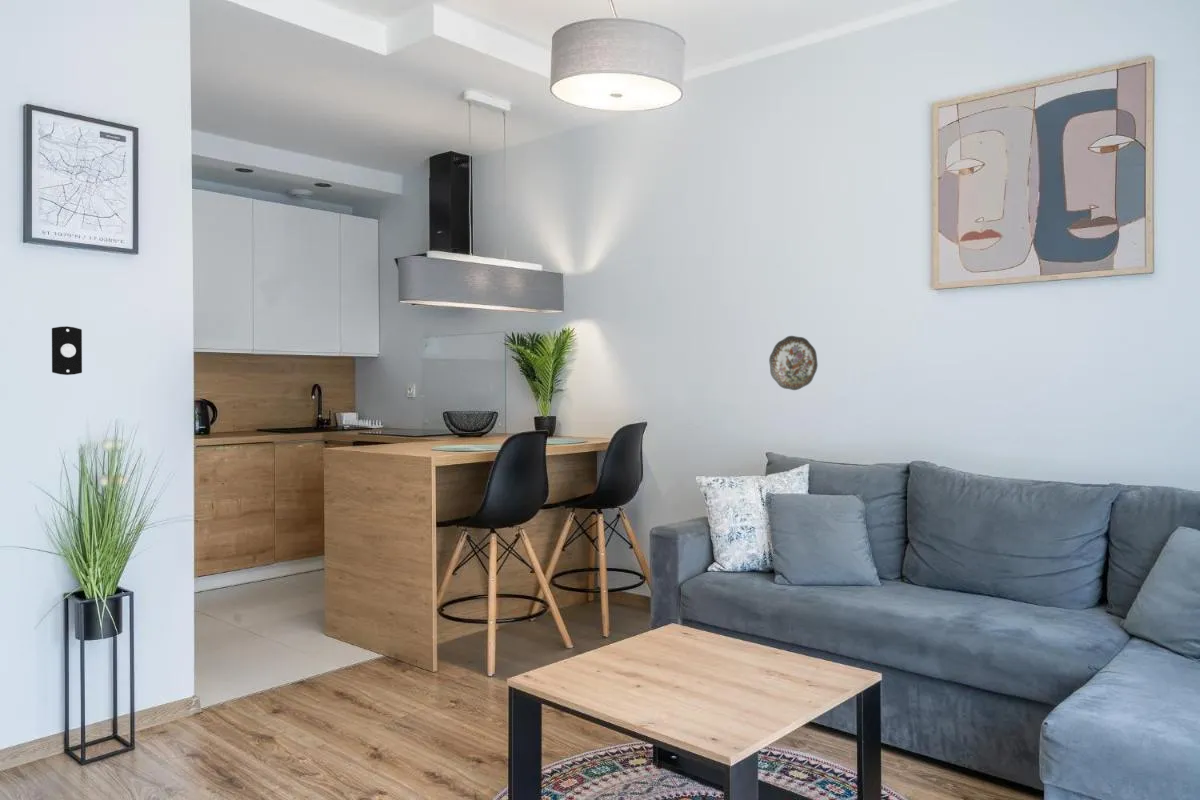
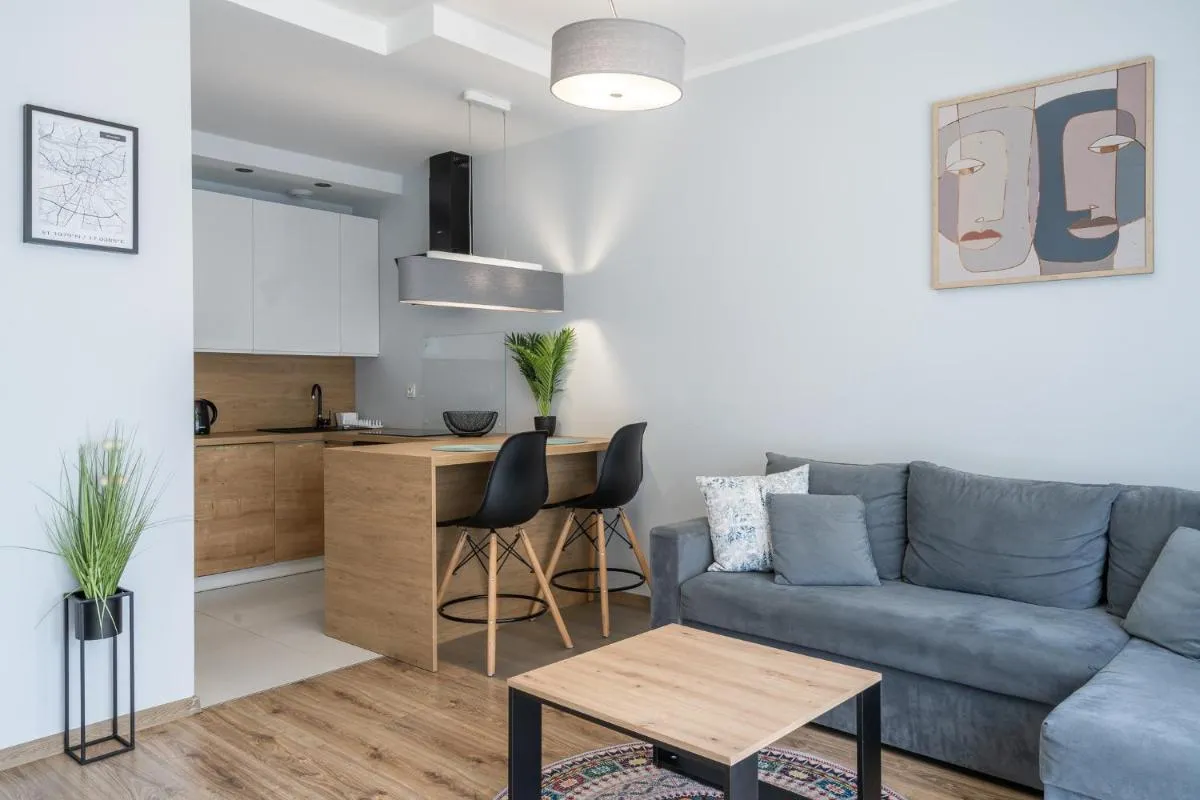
- decorative plate (794, 363)
- light switch (67, 350)
